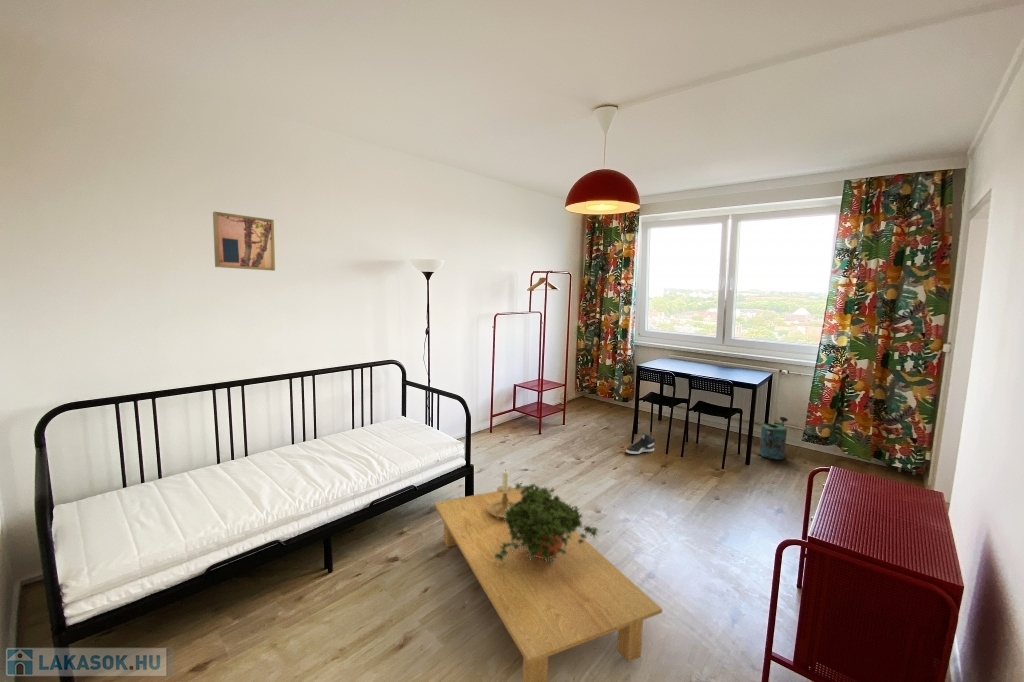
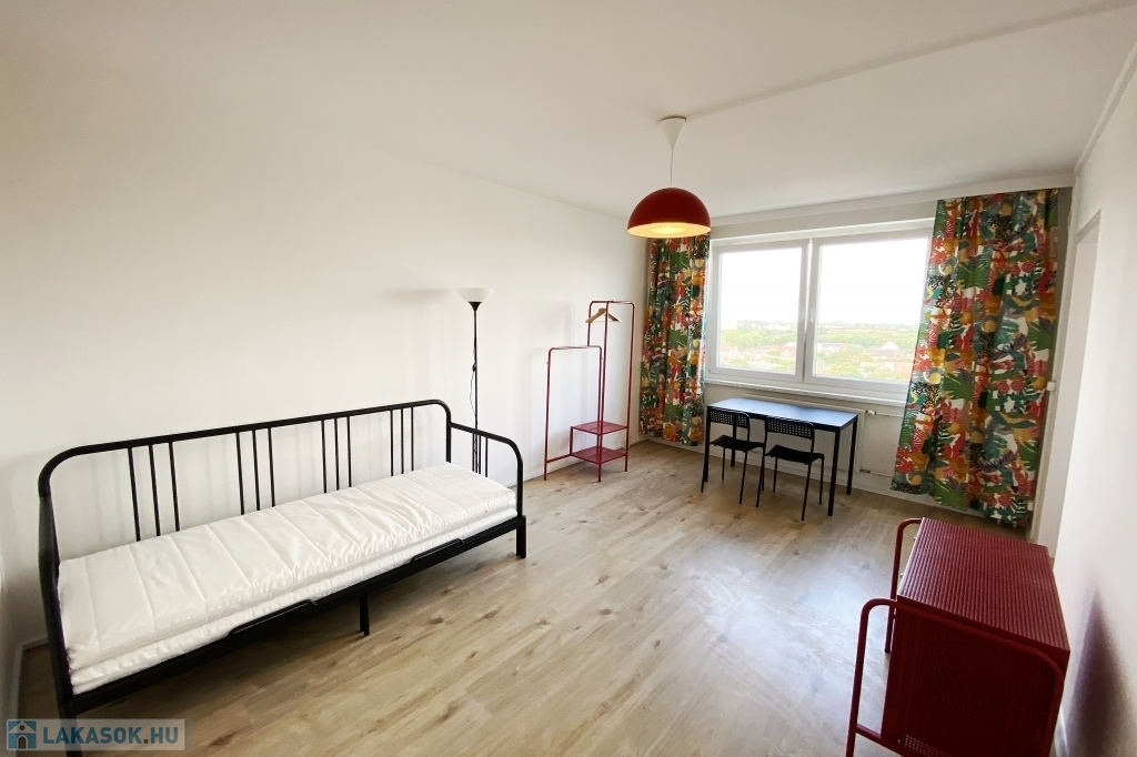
- wall art (245, 242)
- watering can (775, 437)
- candle holder (505, 490)
- potted plant (542, 523)
- coffee table (525, 567)
- sneaker (640, 442)
